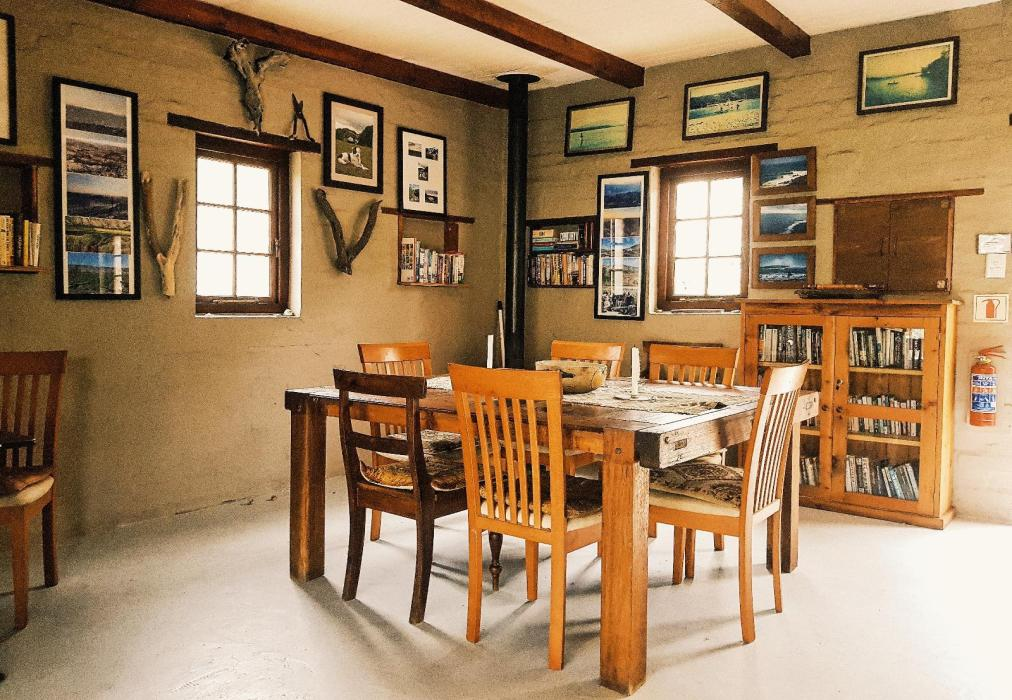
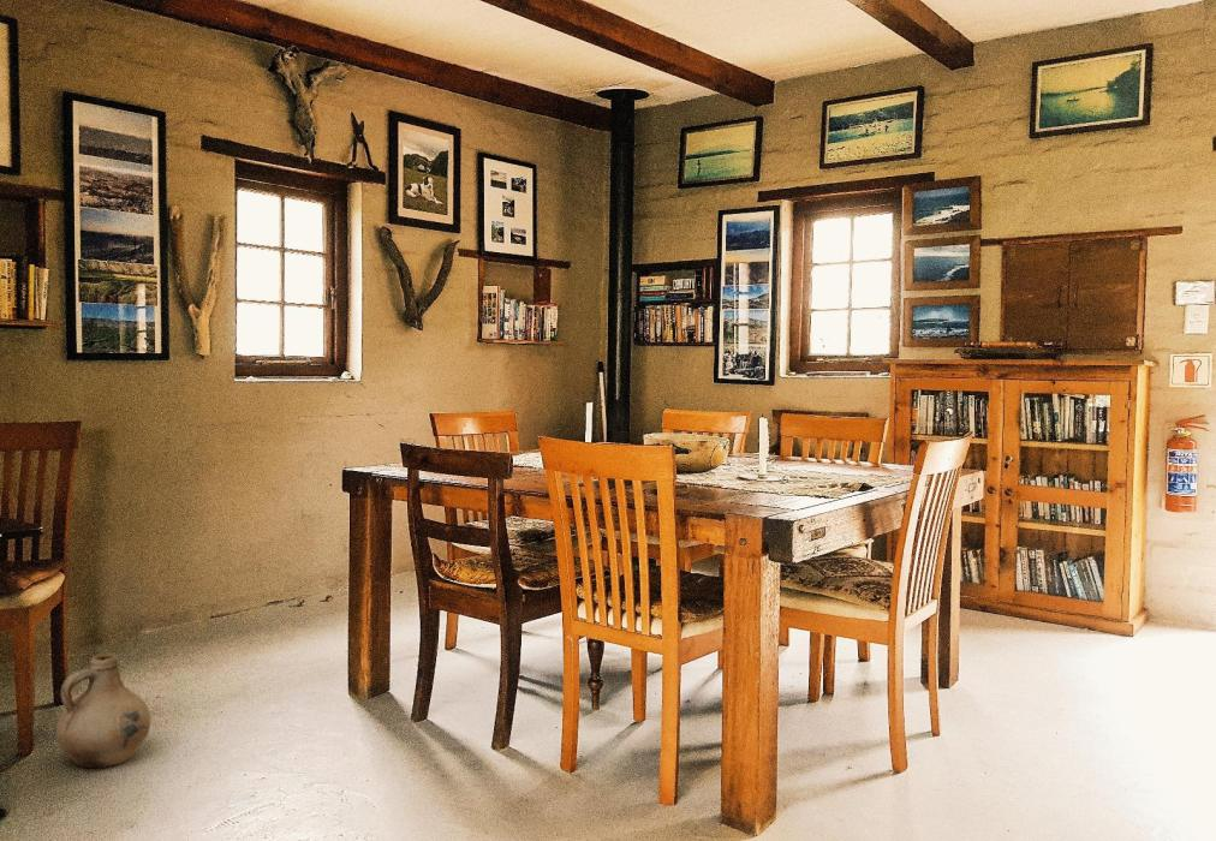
+ ceramic jug (105, 706)
